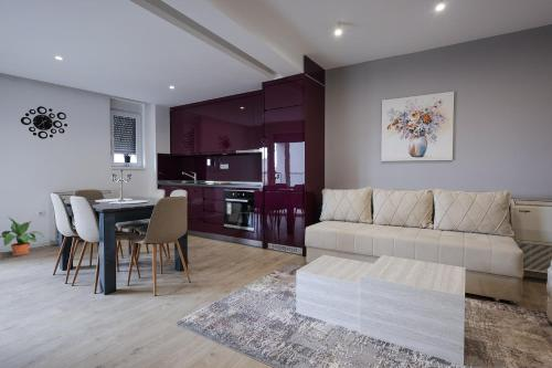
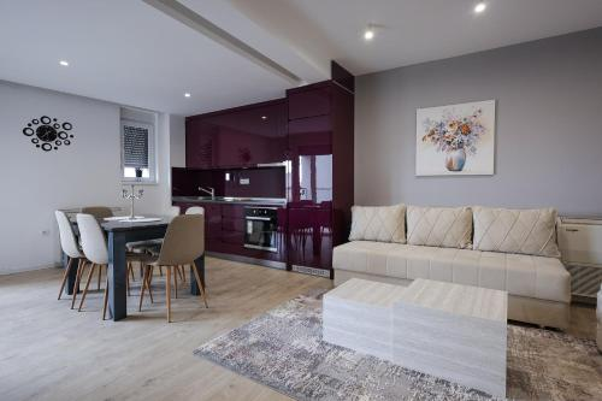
- potted plant (19, 234)
